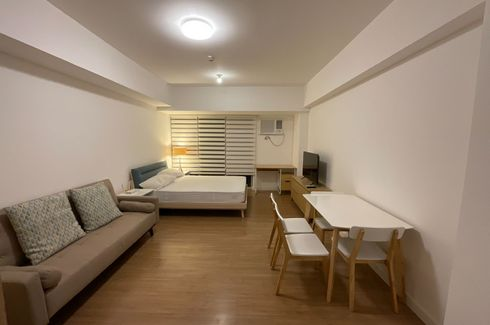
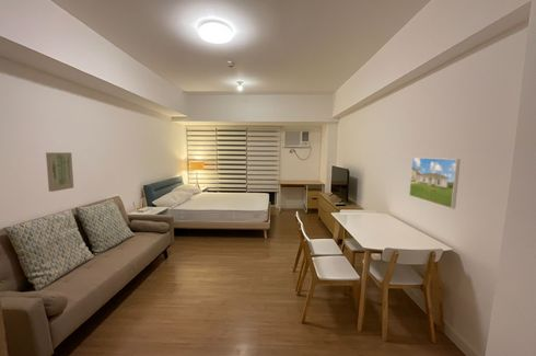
+ wall art (60, 171)
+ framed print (431, 180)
